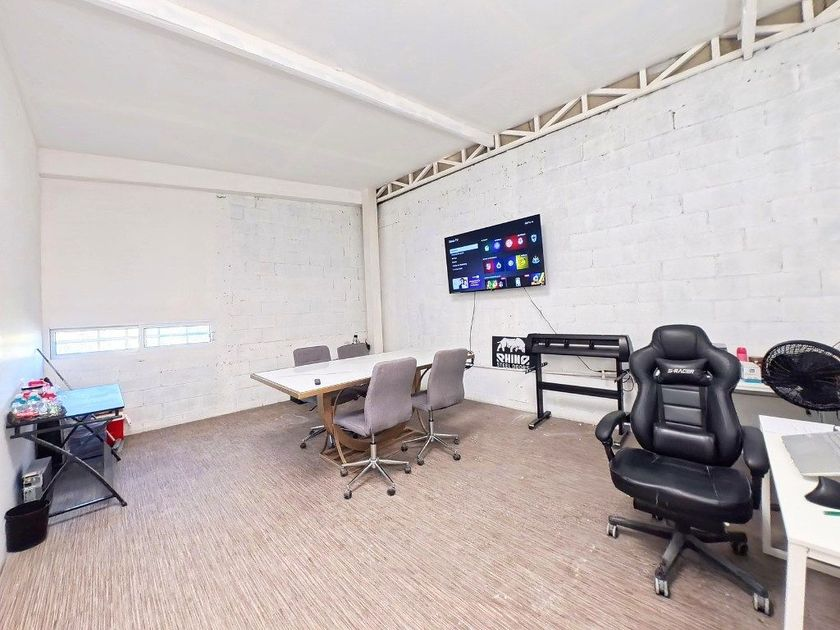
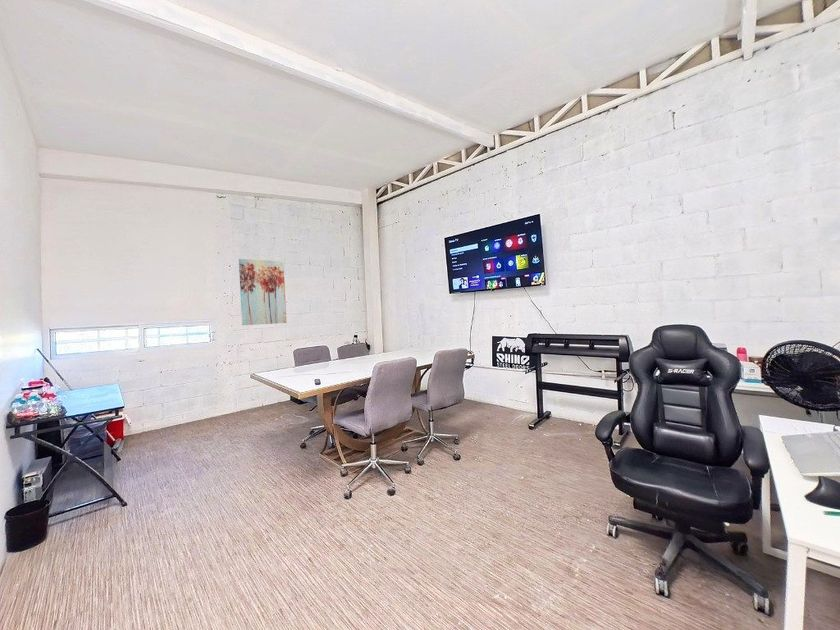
+ wall art (263, 292)
